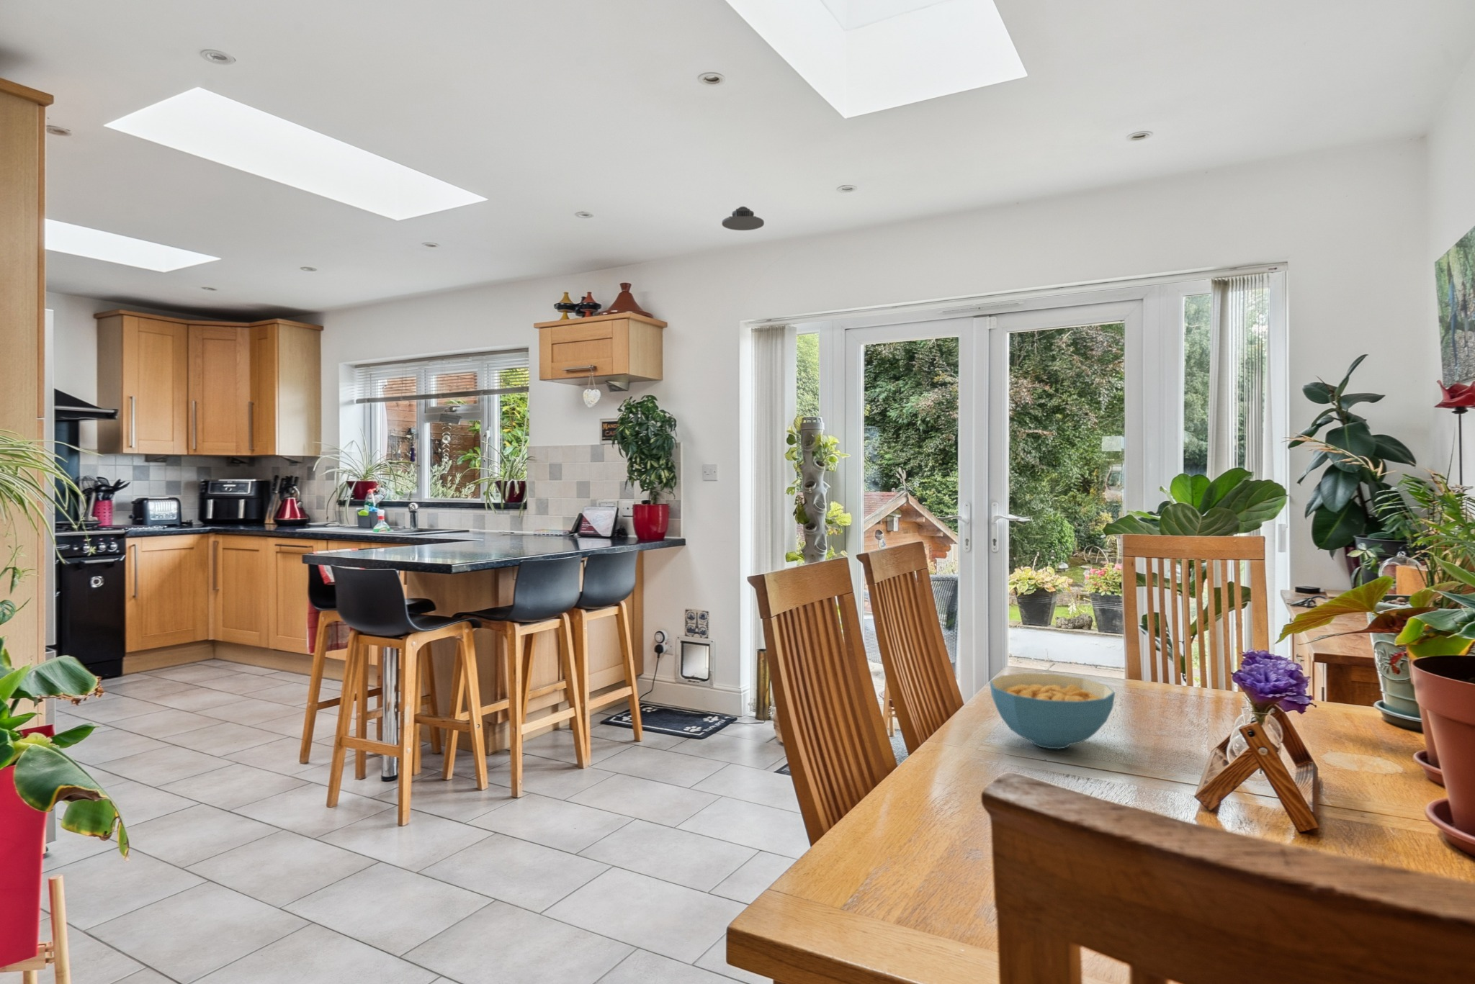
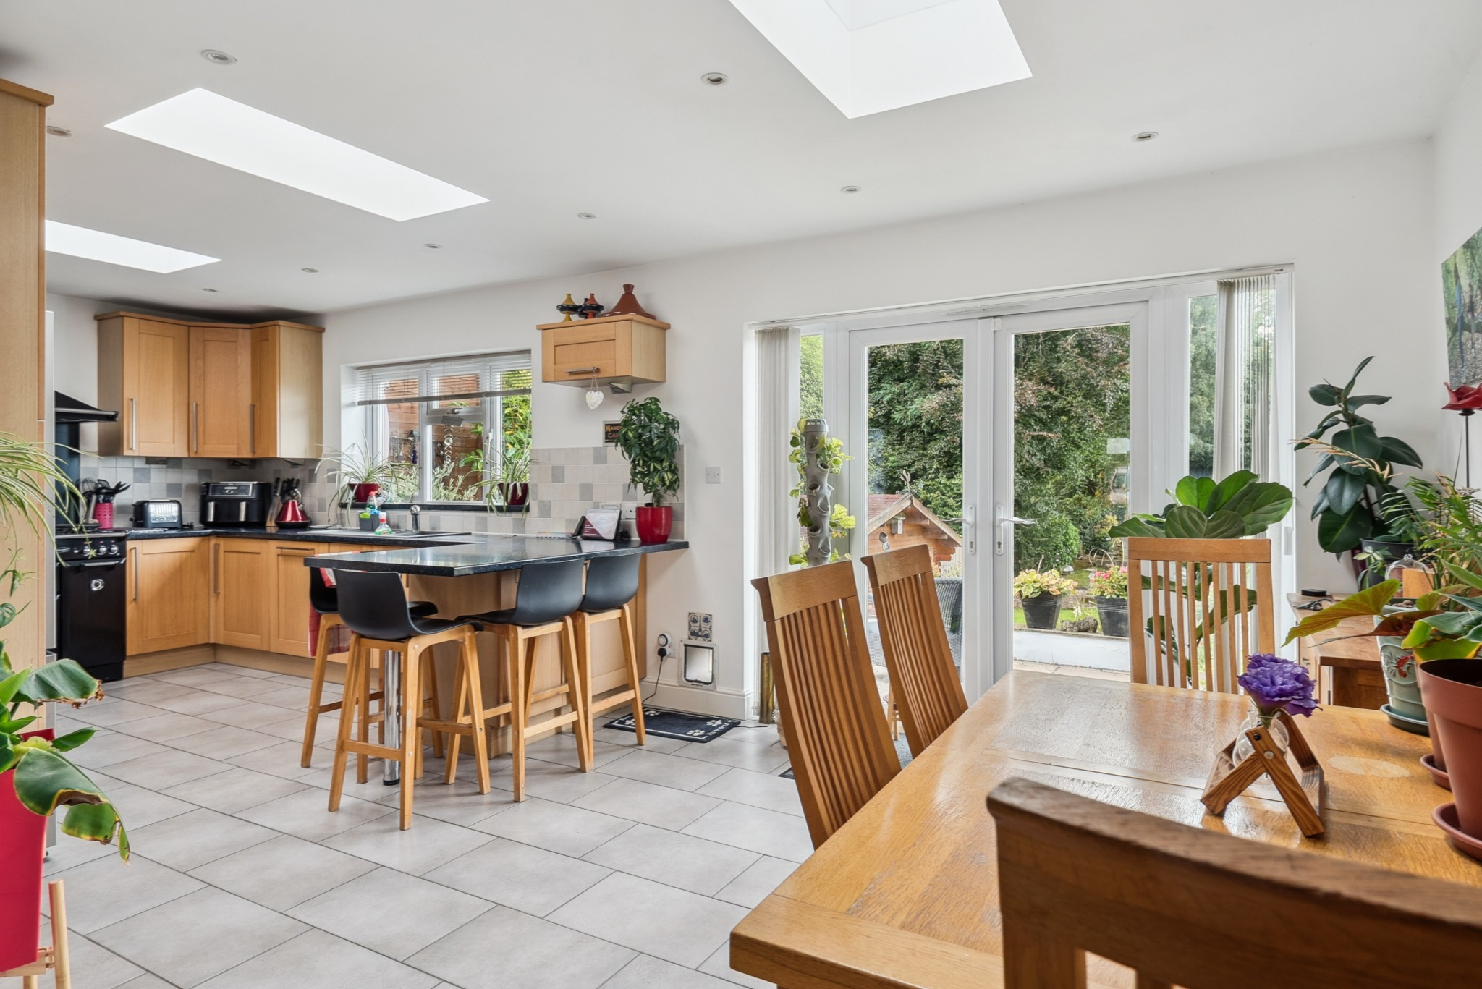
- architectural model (742, 214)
- cereal bowl (1050, 715)
